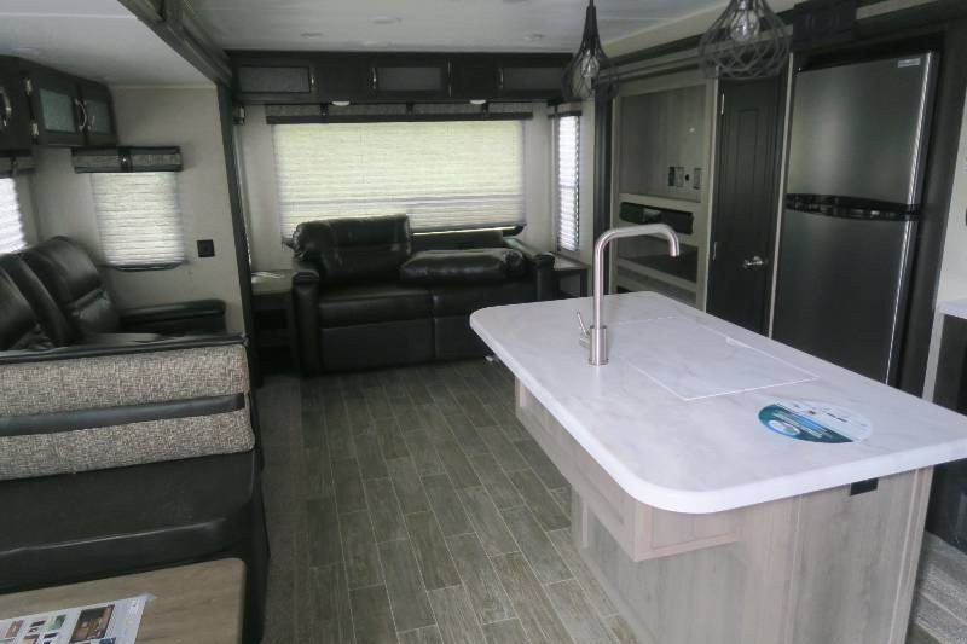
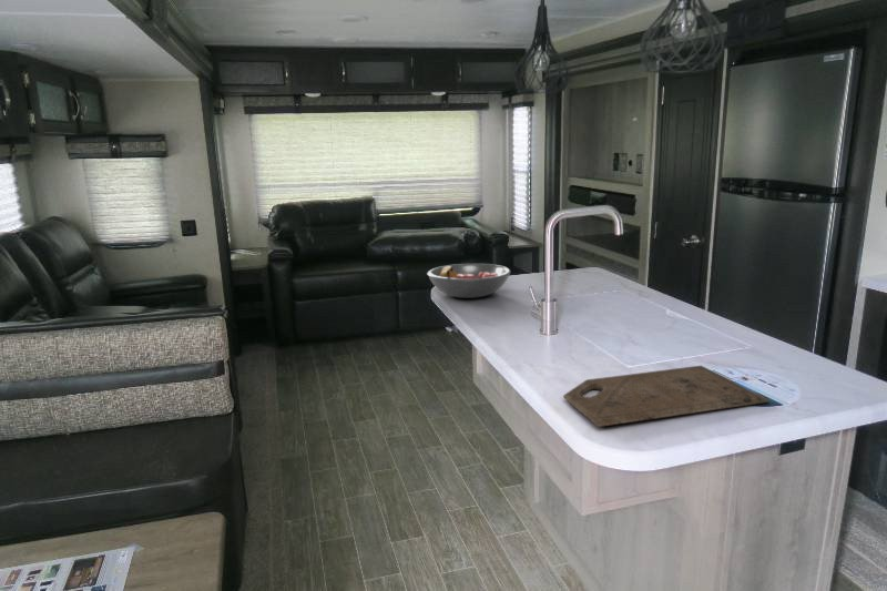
+ cutting board (655, 393)
+ fruit bowl (469, 279)
